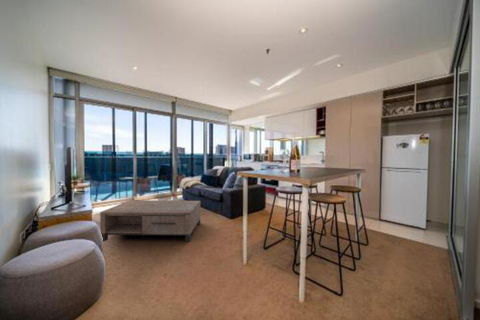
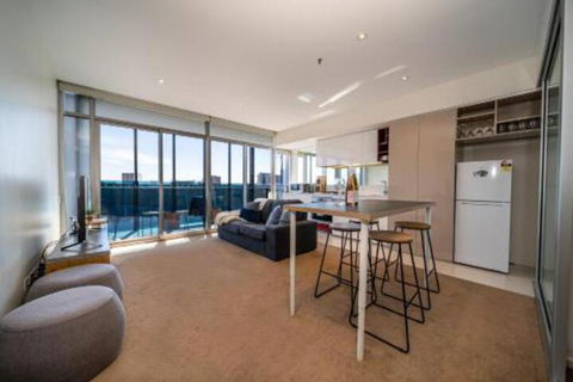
- coffee table (156, 218)
